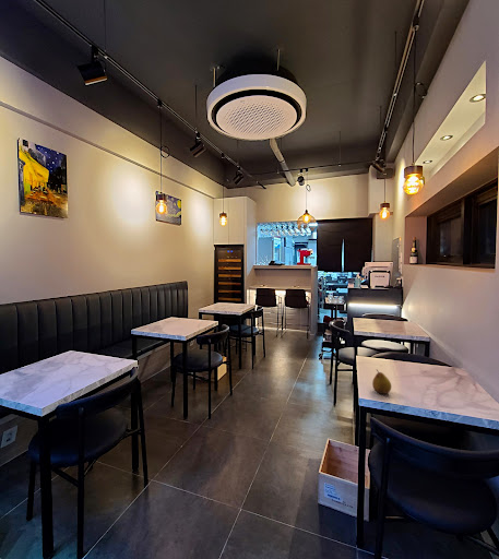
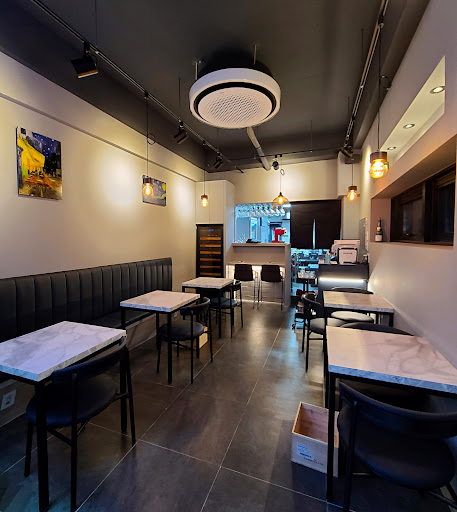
- fruit (381, 380)
